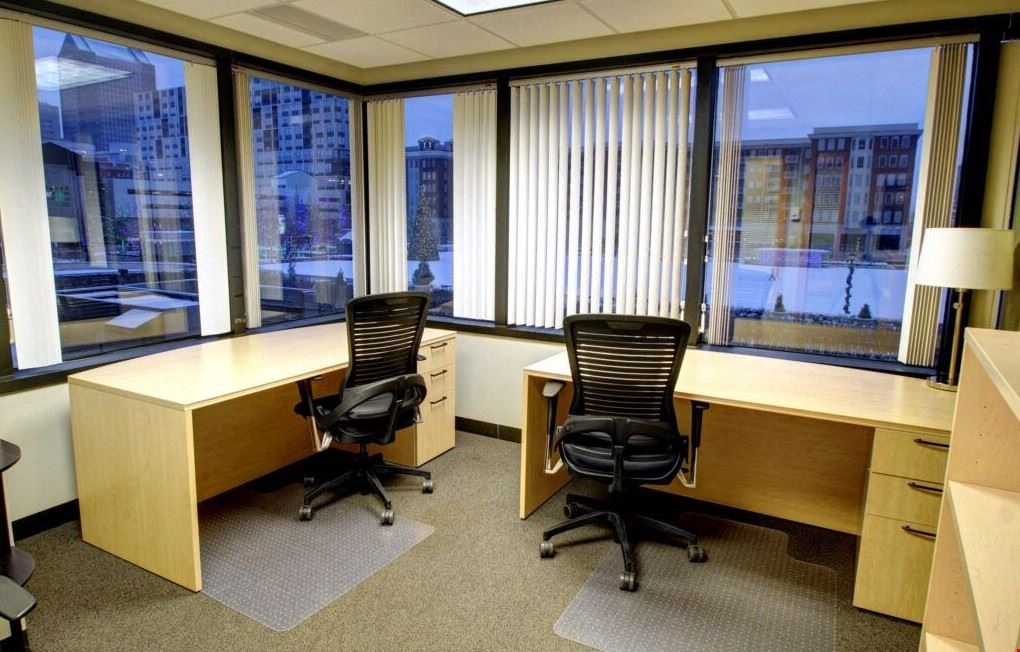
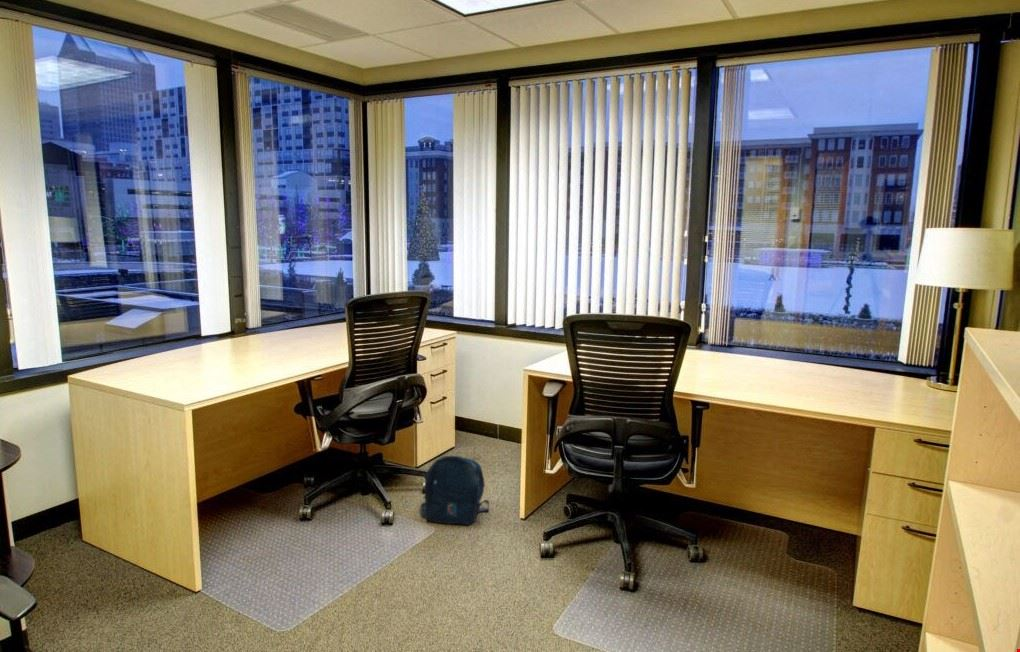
+ backpack (453, 482)
